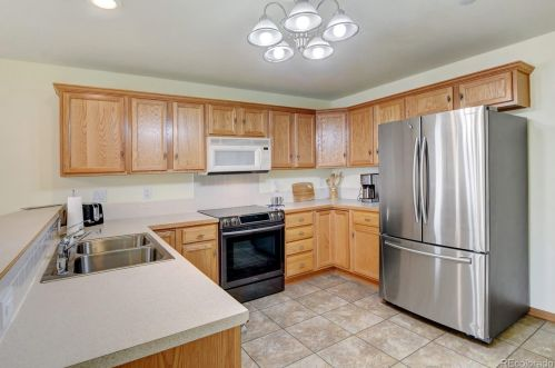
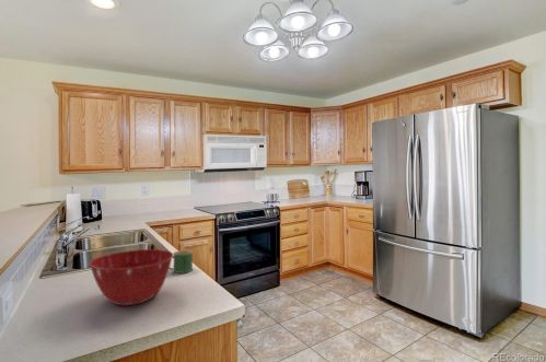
+ mixing bowl (133, 278)
+ mug (179, 261)
